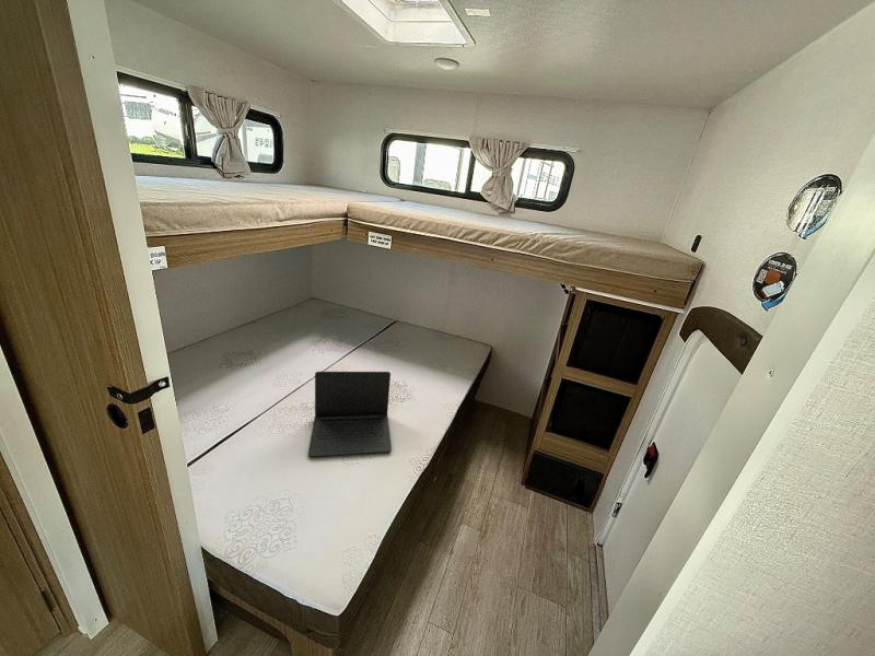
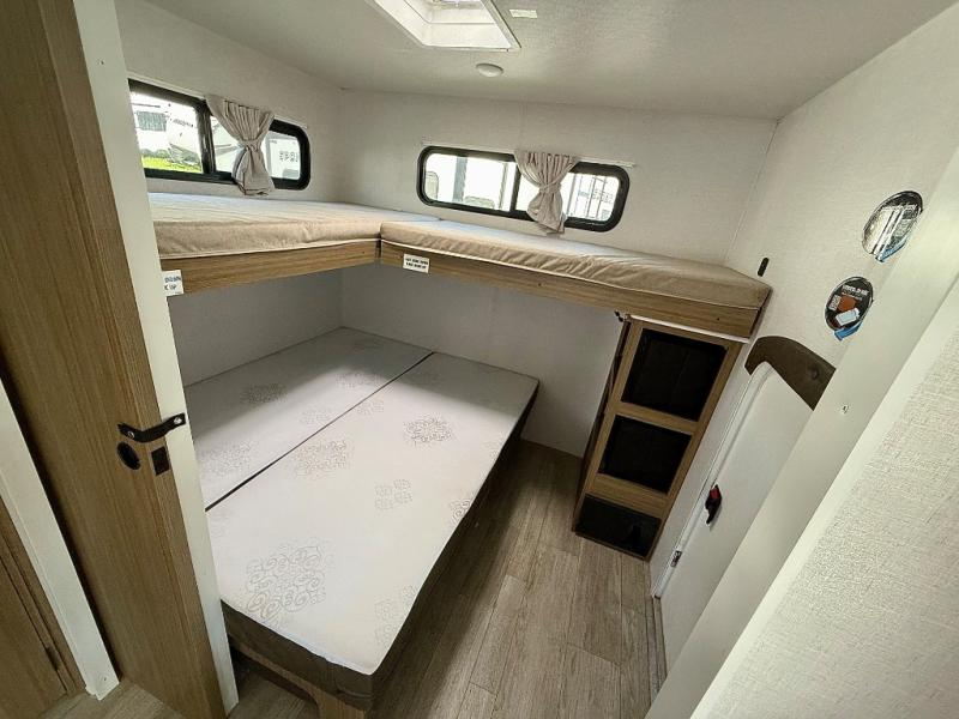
- laptop (352, 411)
